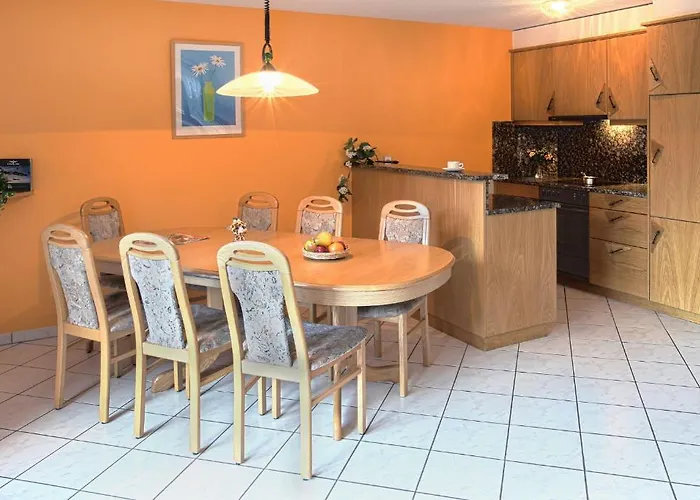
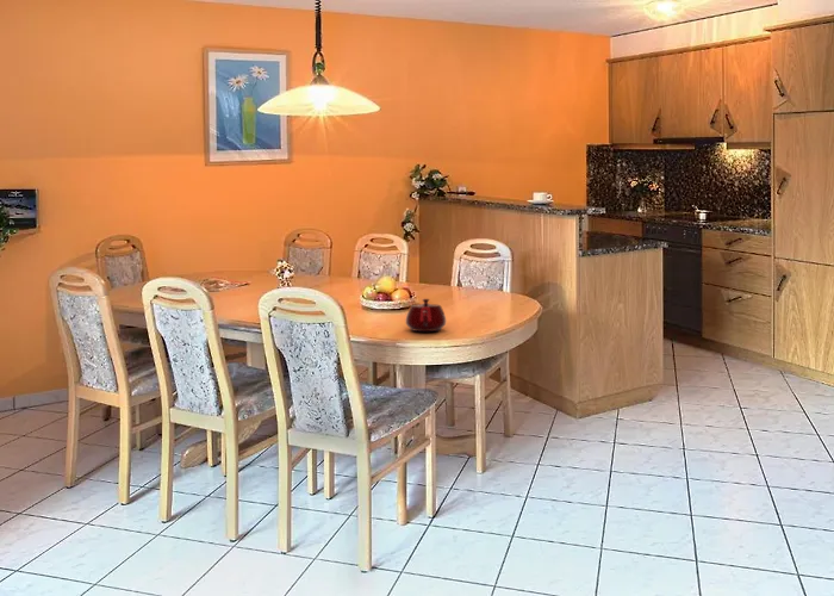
+ teapot (425, 313)
